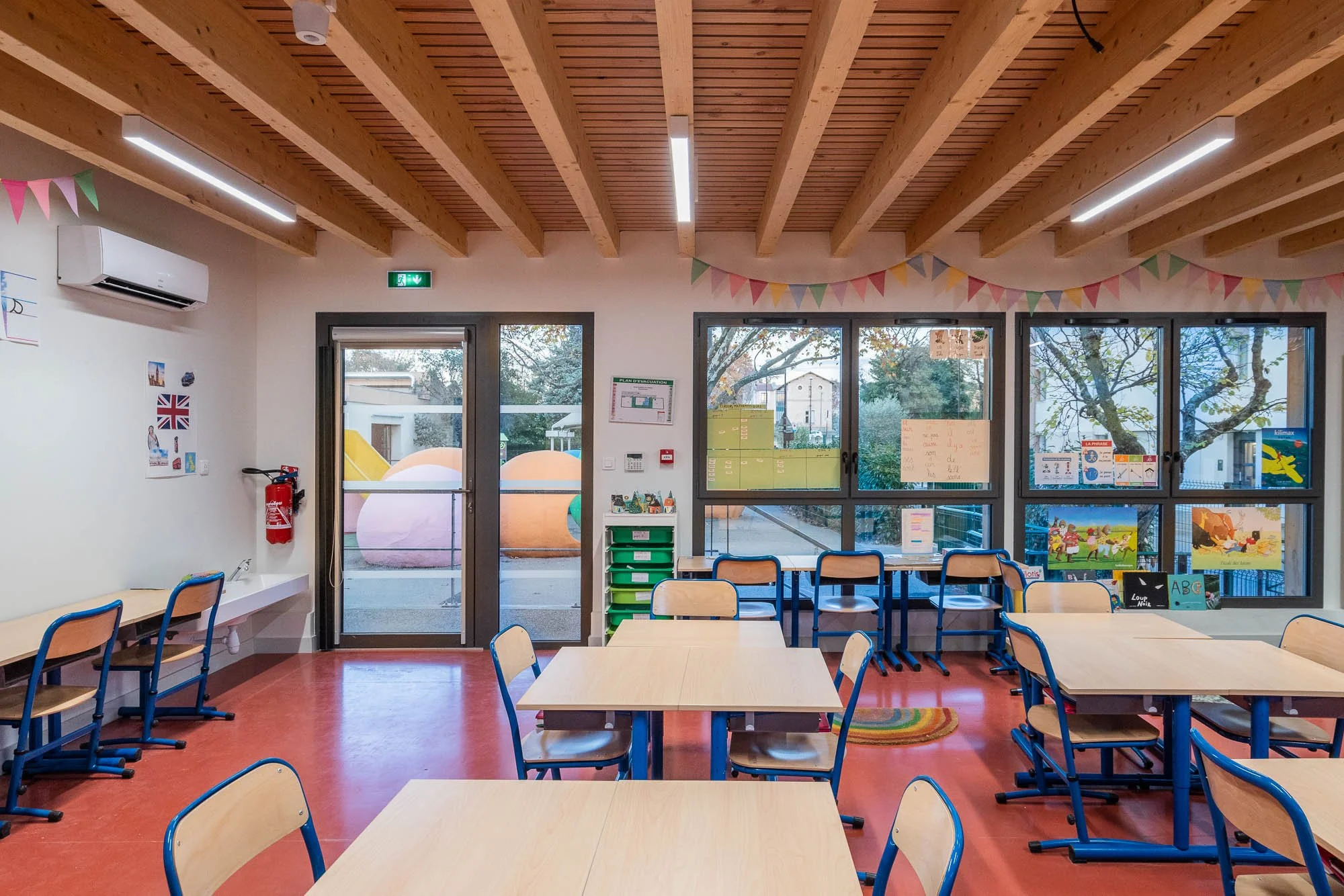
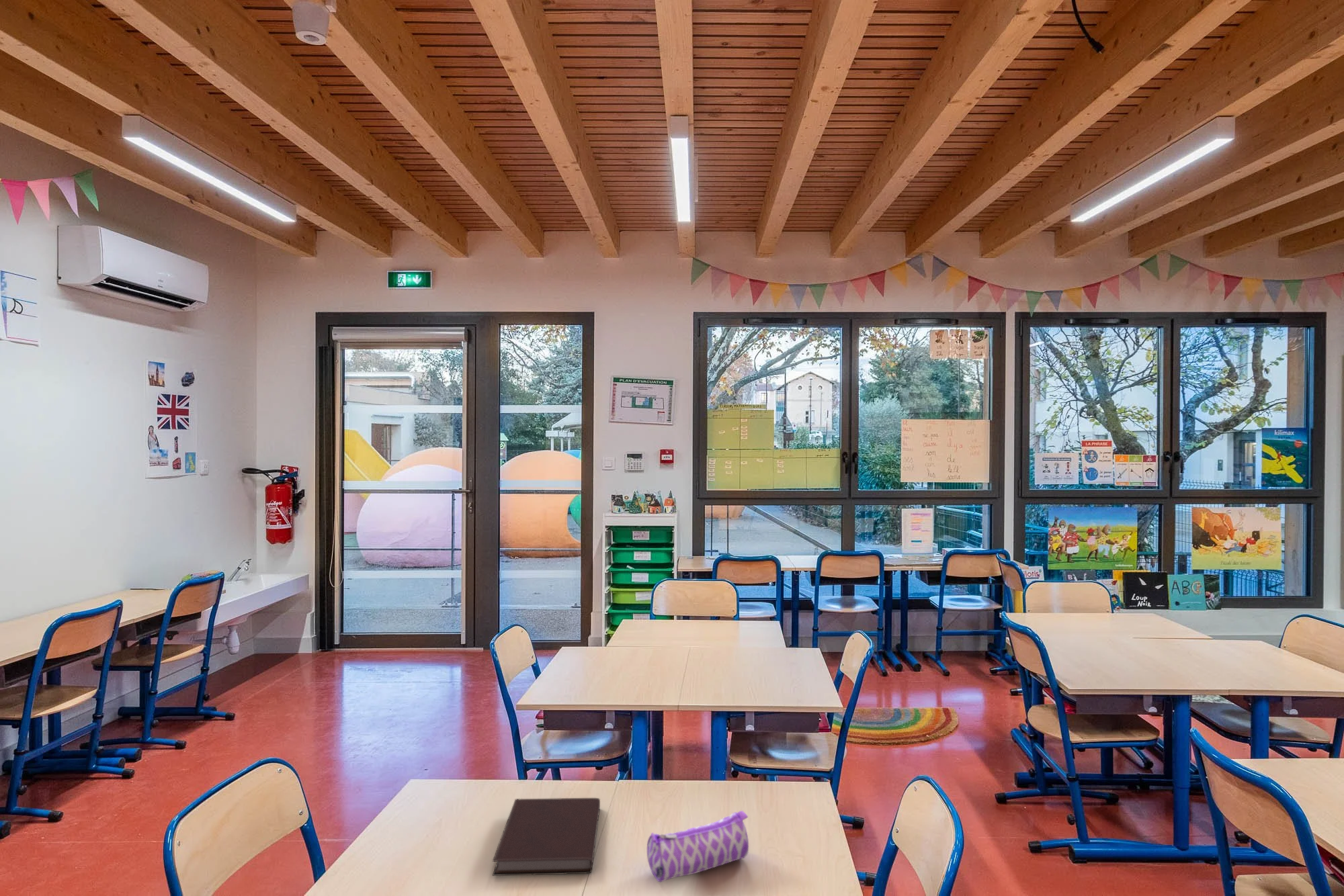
+ notebook (550, 833)
+ pencil case (697, 844)
